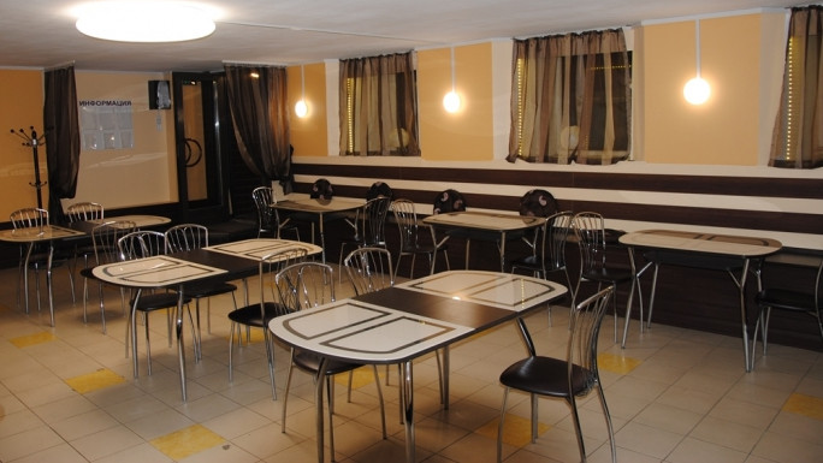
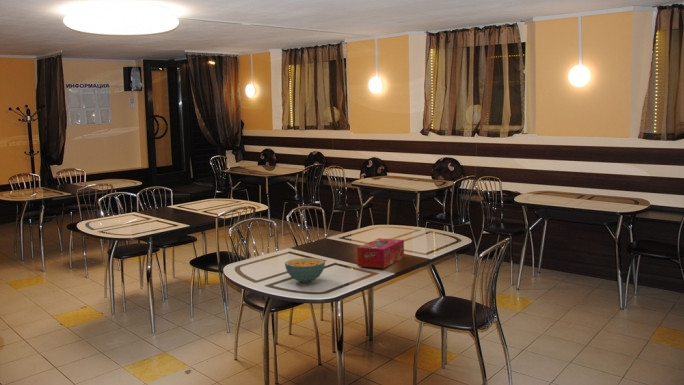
+ cereal bowl (305, 271)
+ tissue box (381, 252)
